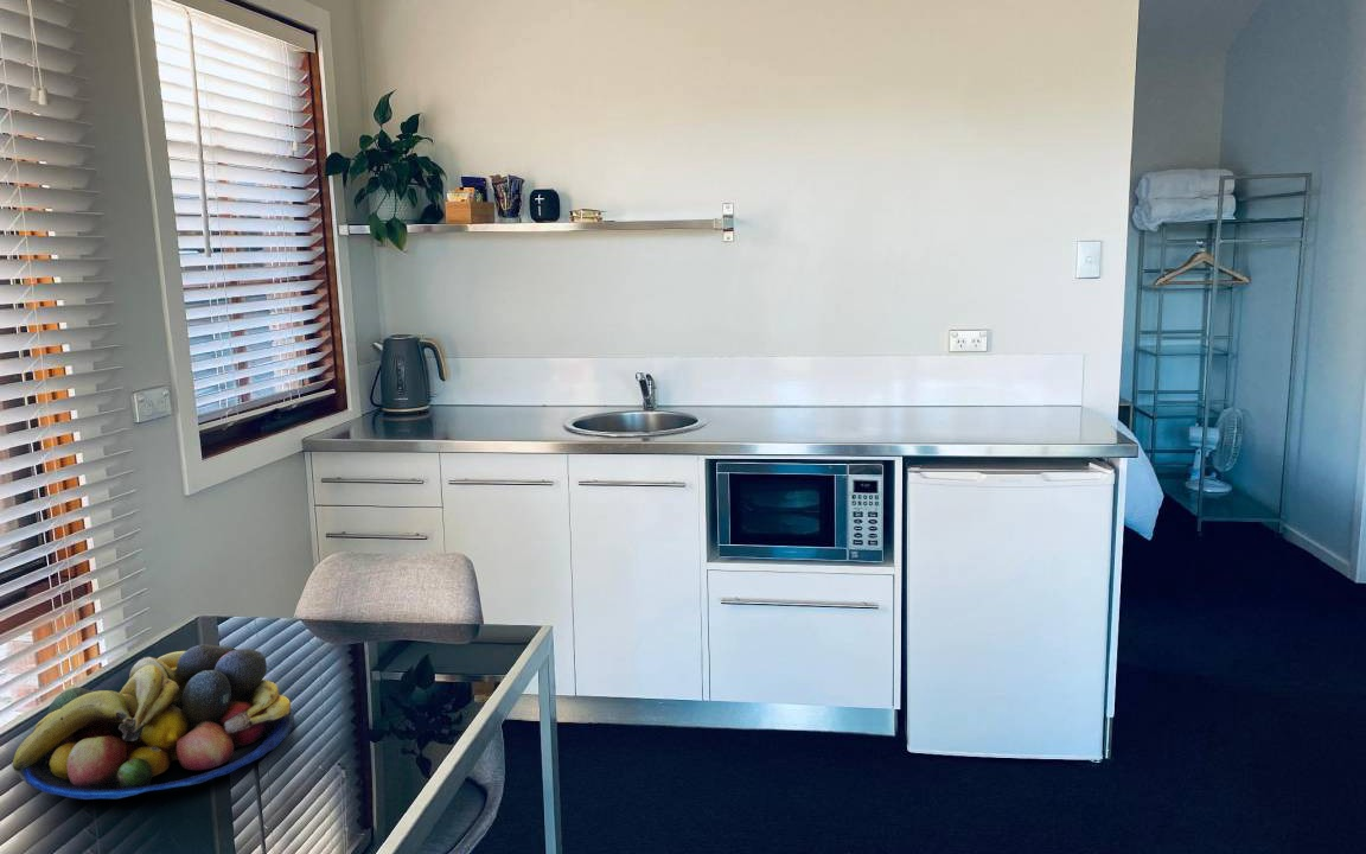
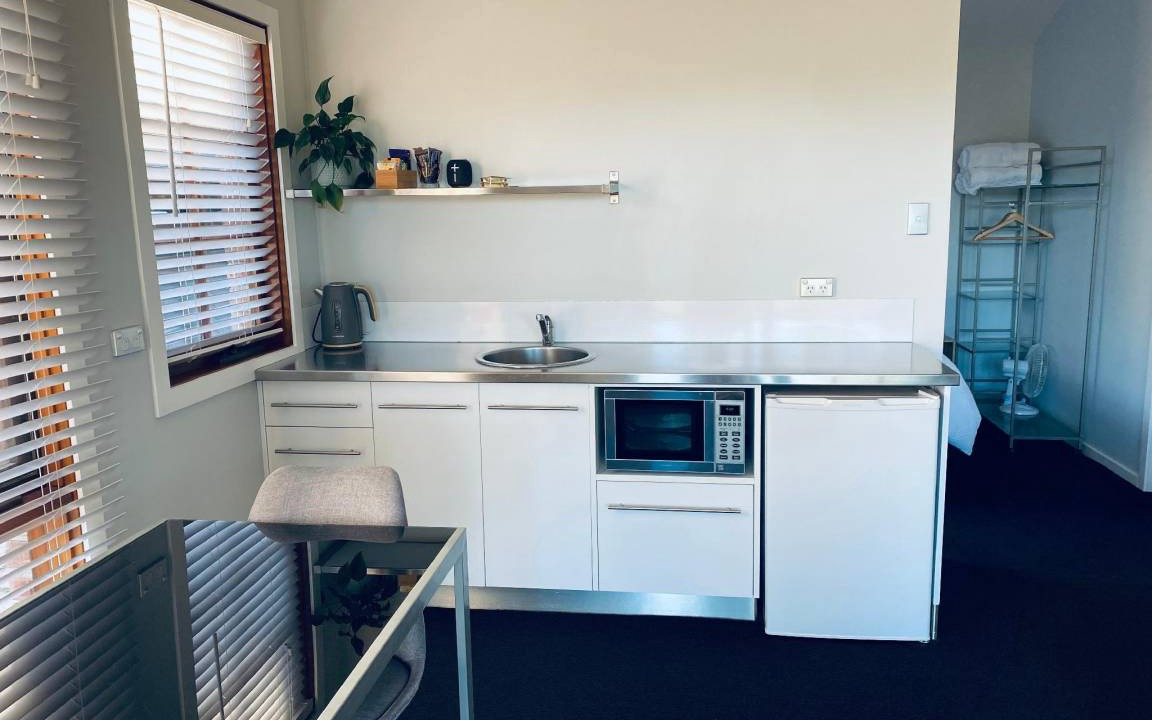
- fruit bowl (161, 701)
